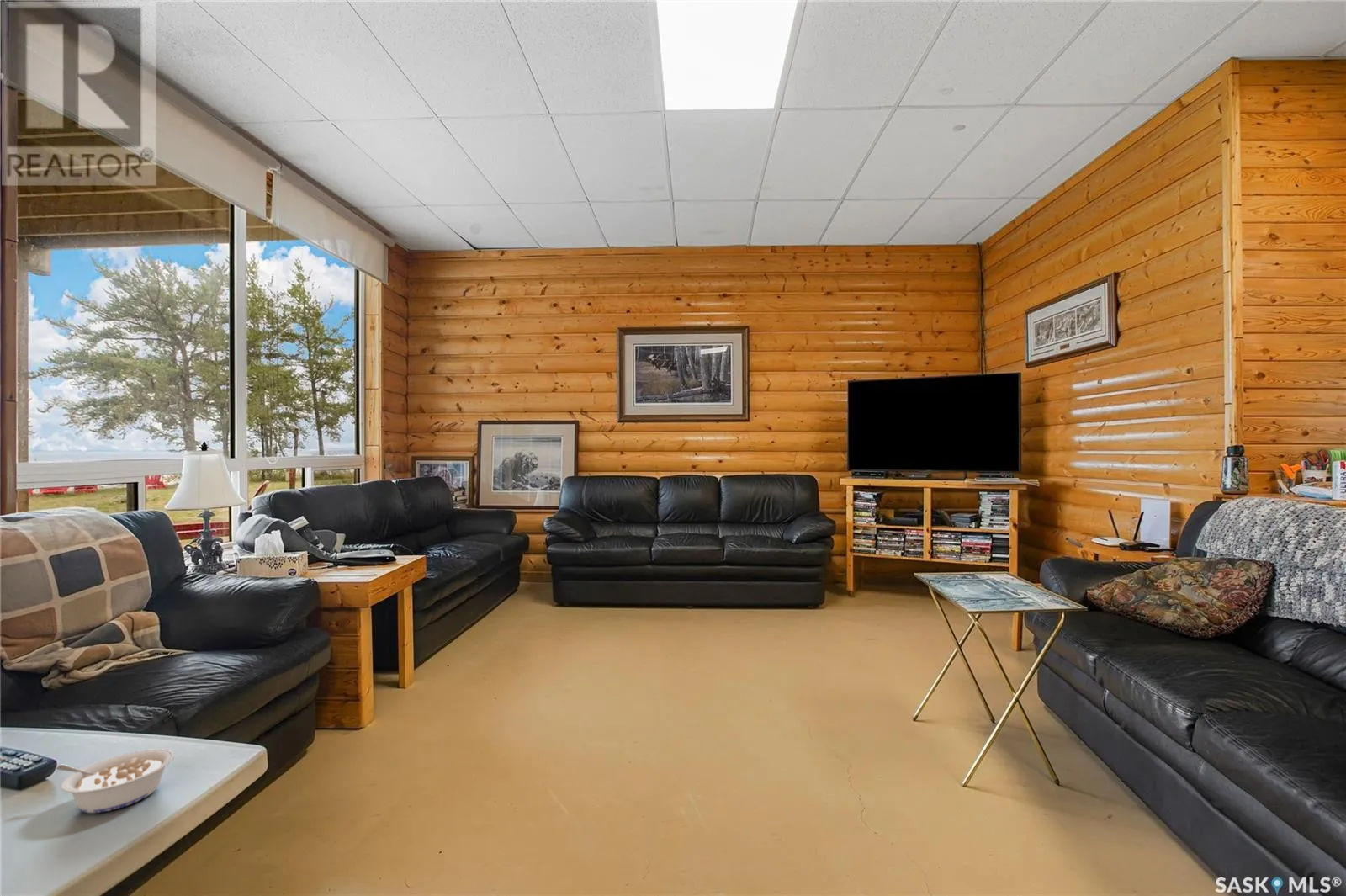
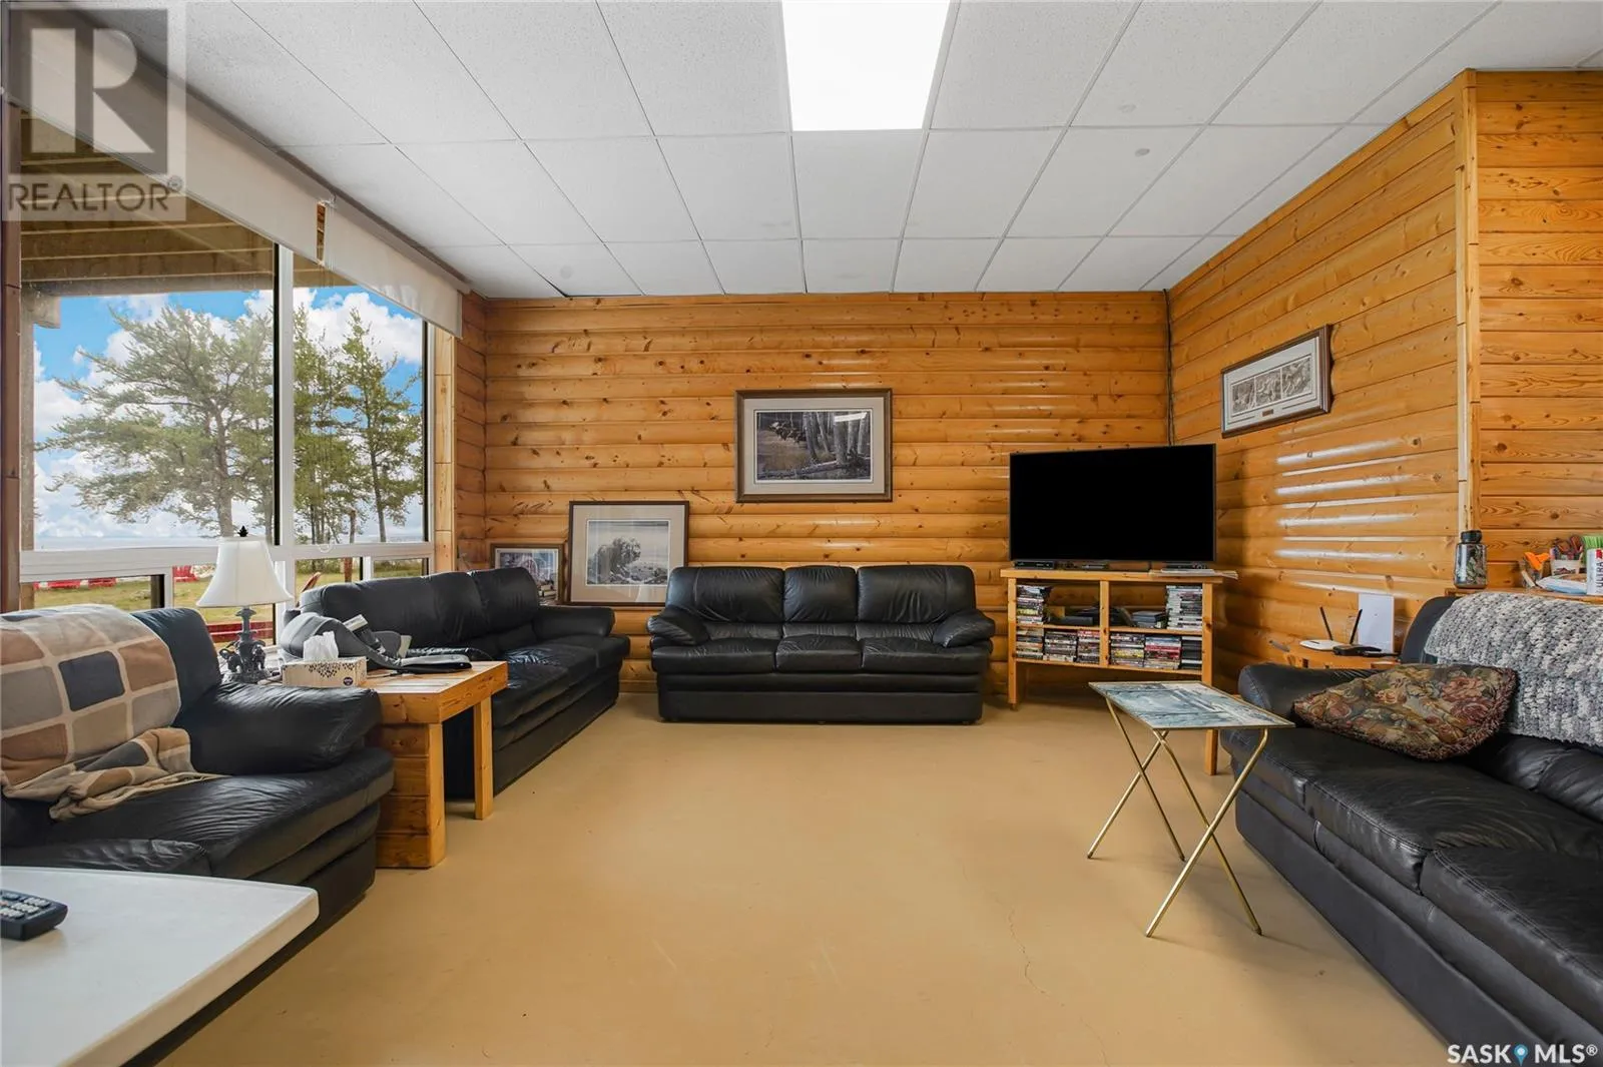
- legume (115, 781)
